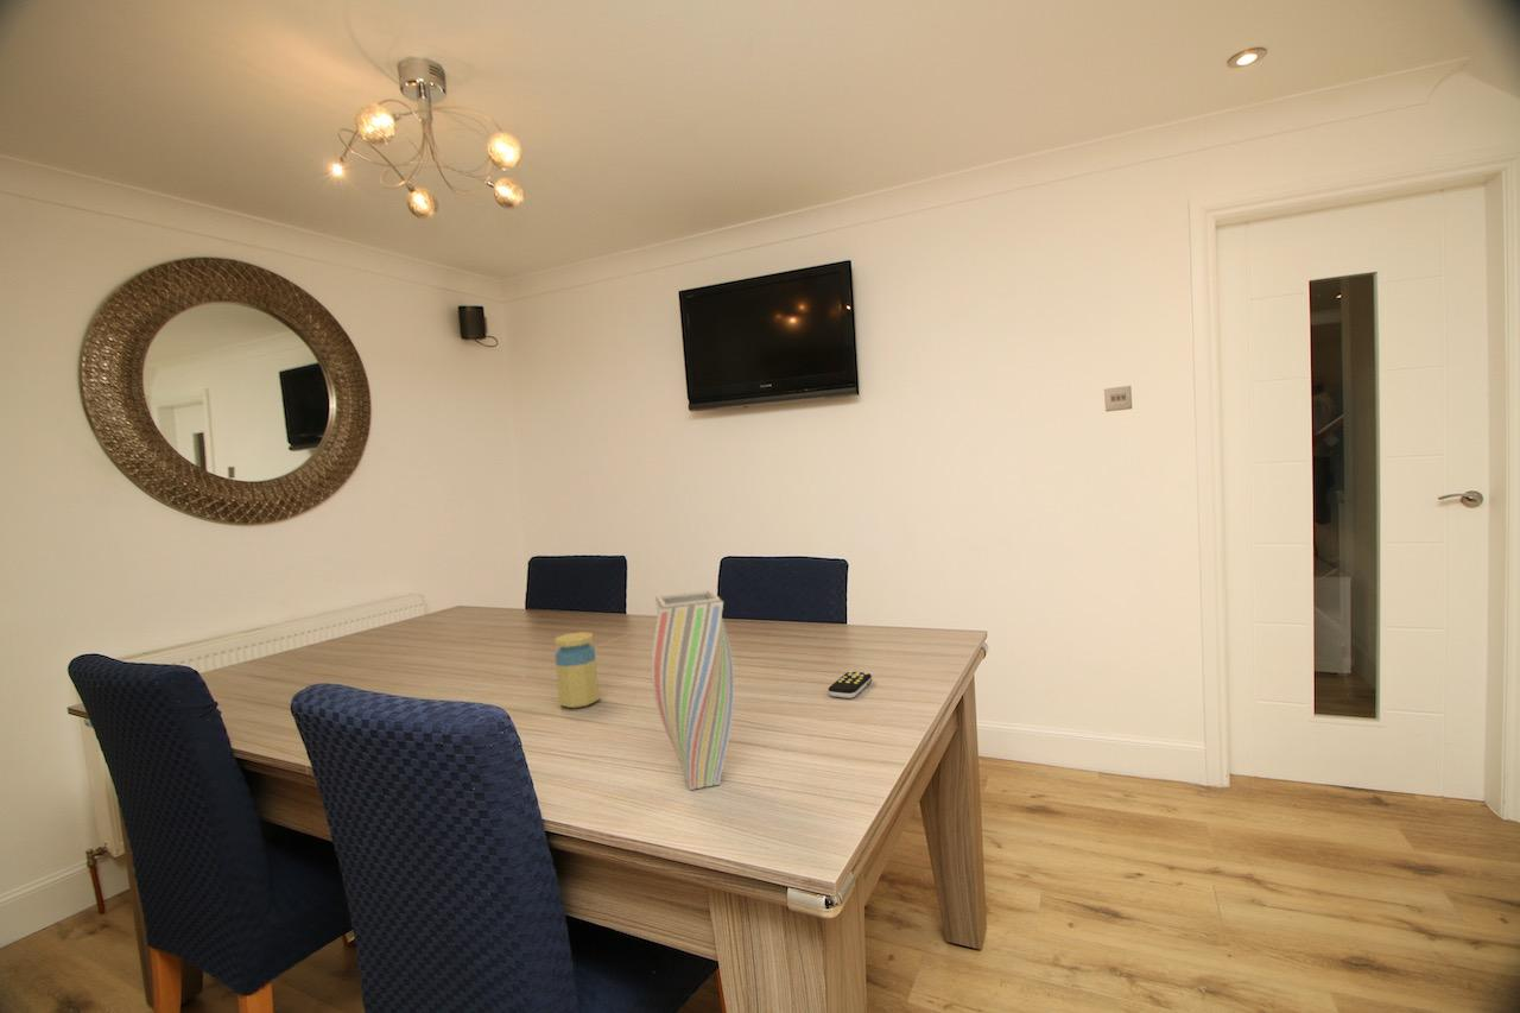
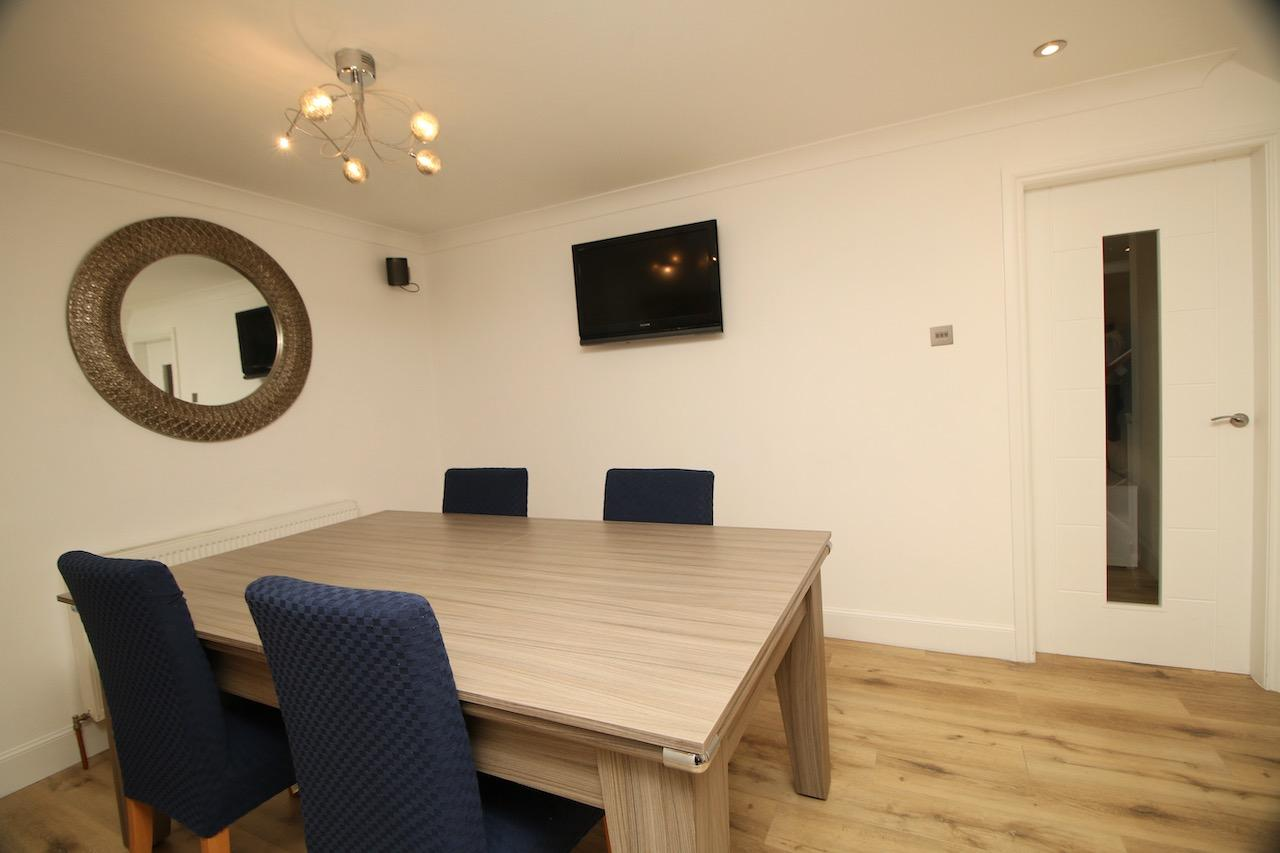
- vase (695, 689)
- jar (576, 670)
- remote control (850, 683)
